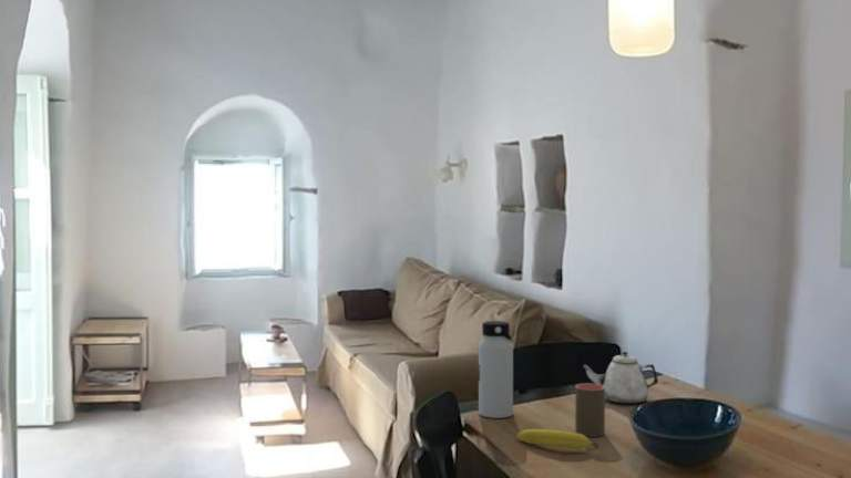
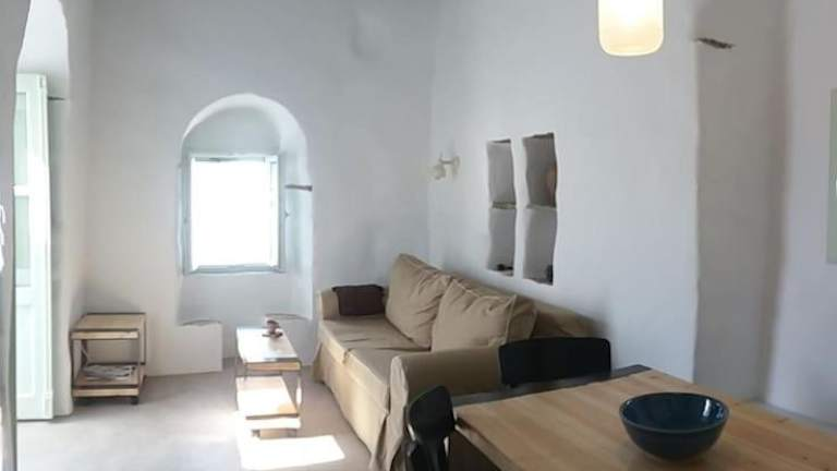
- fruit (554, 437)
- teapot (619, 375)
- water bottle (495, 367)
- cup (589, 409)
